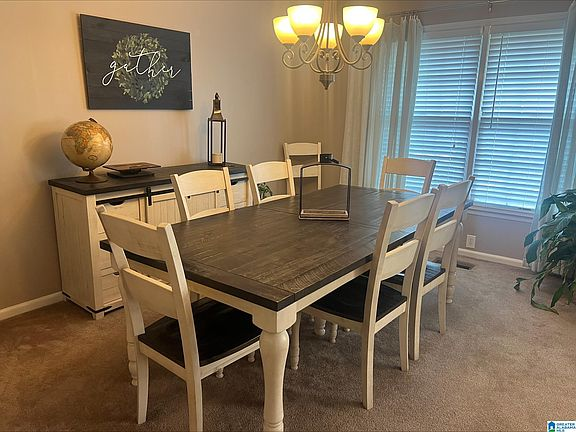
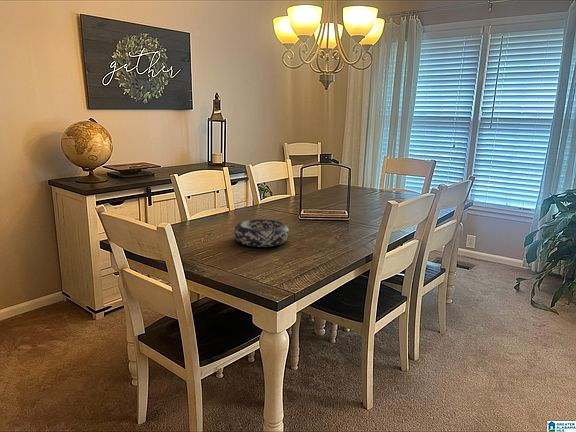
+ decorative bowl (261, 232)
